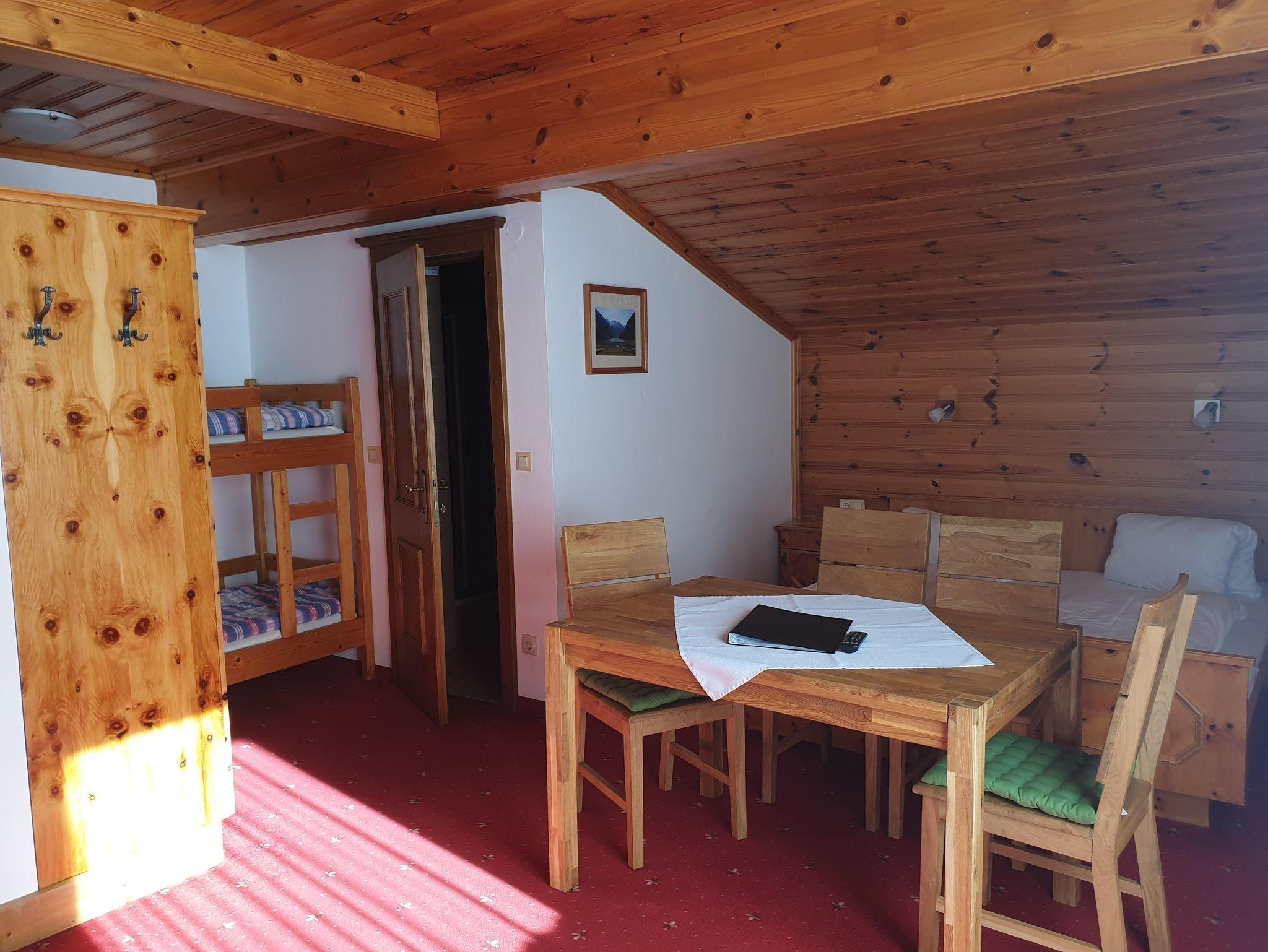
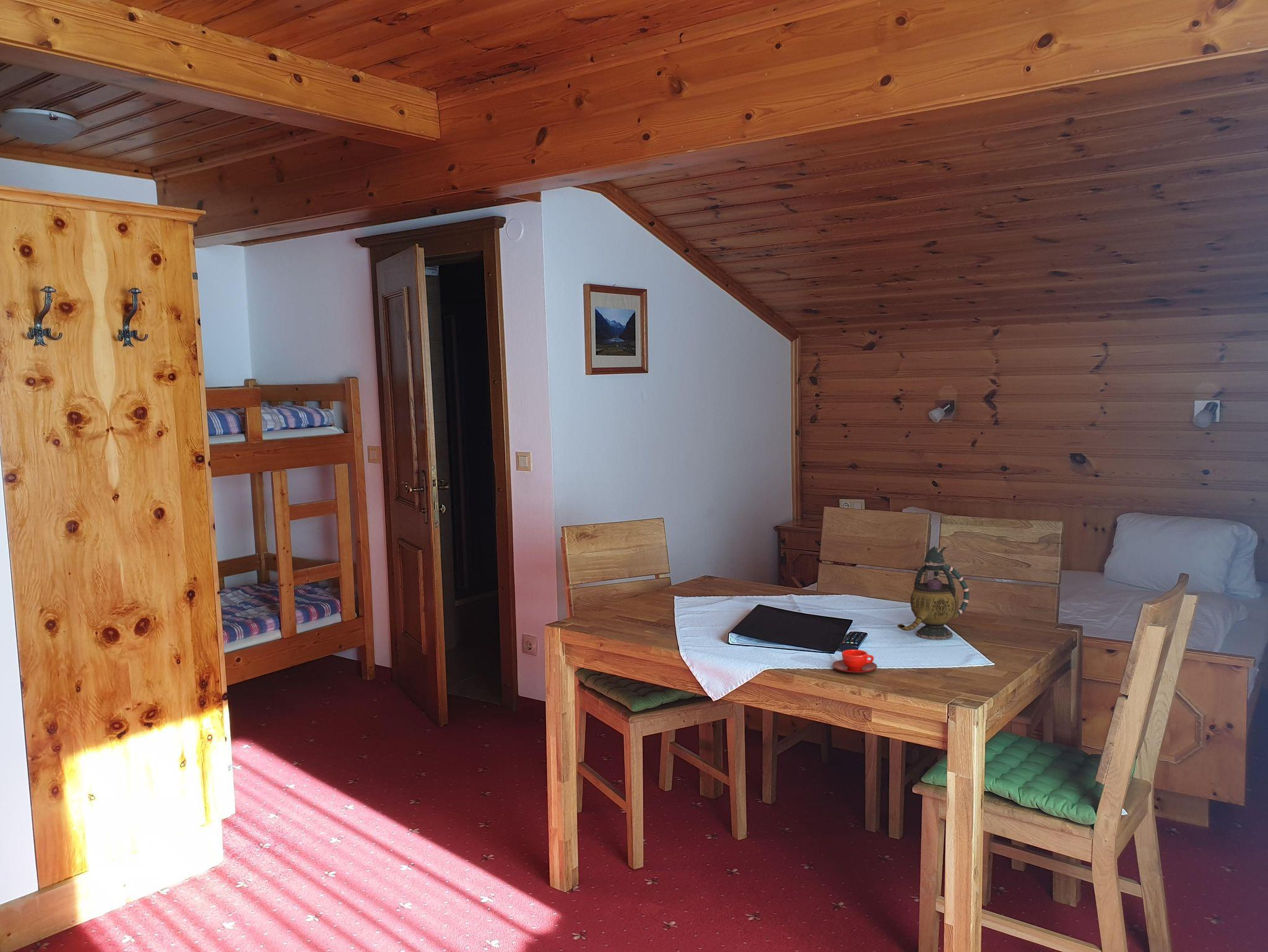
+ teapot (927, 592)
+ teacup (854, 660)
